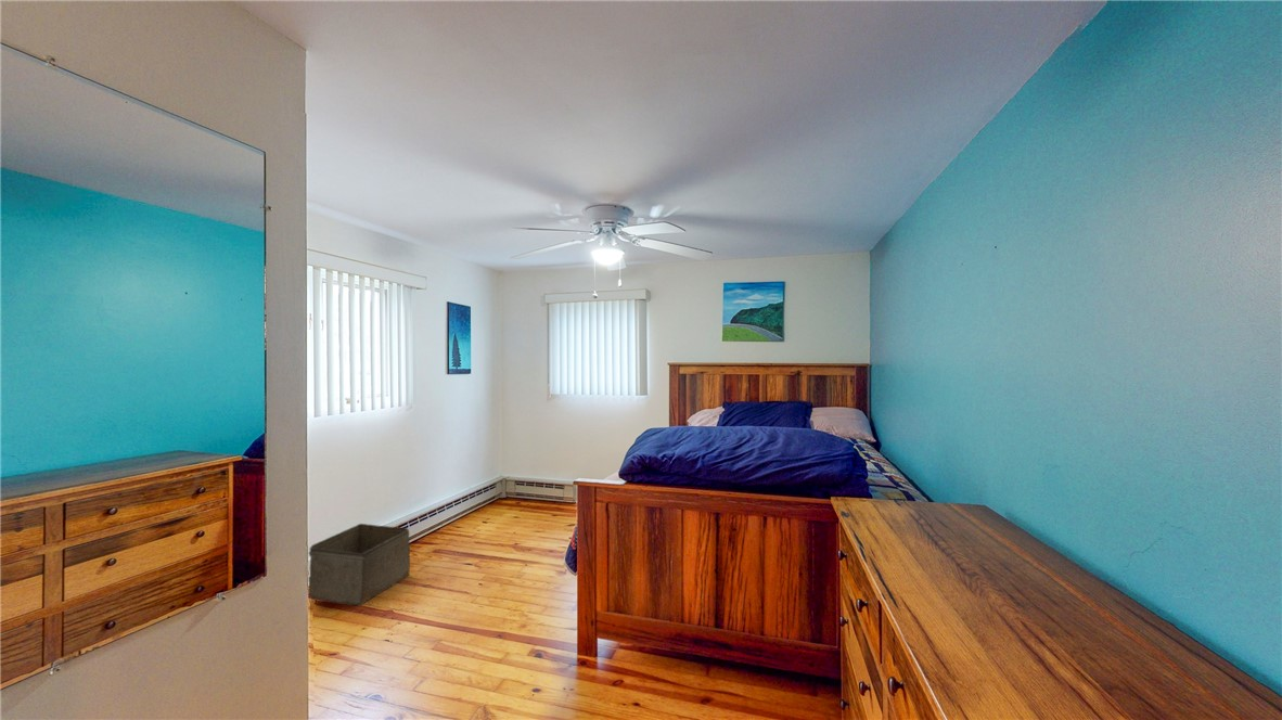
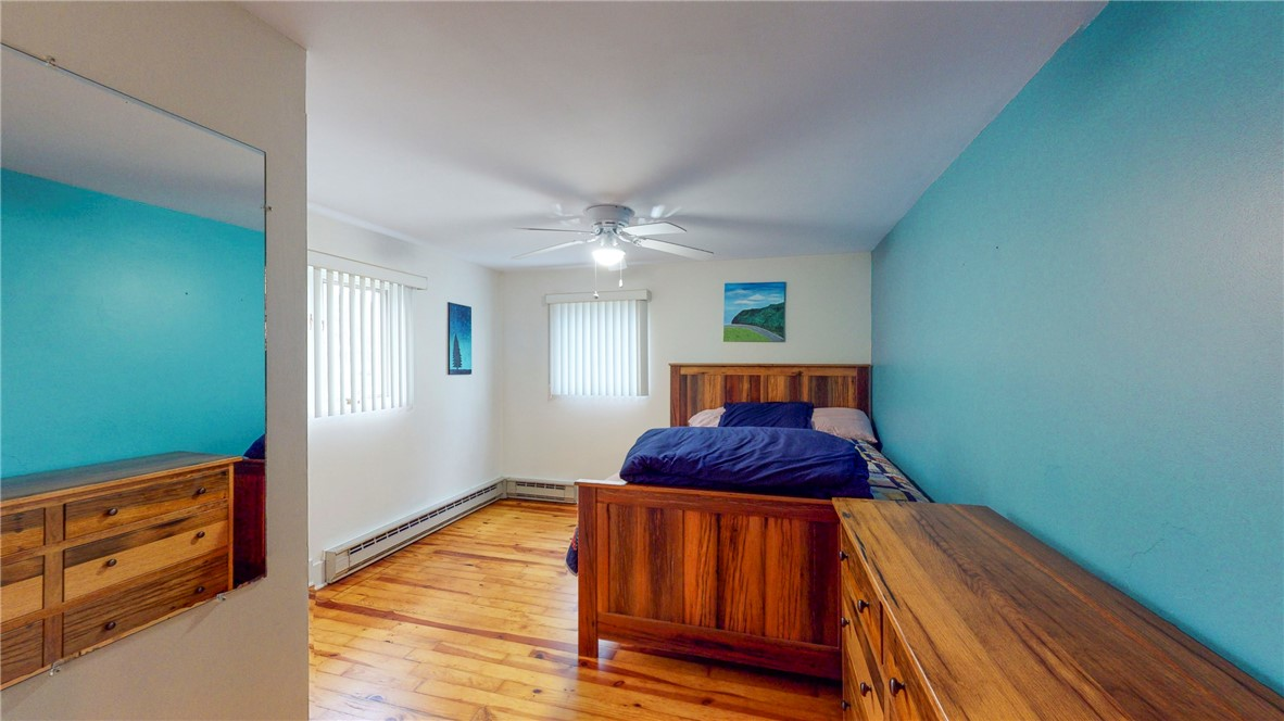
- storage bin (360, 561)
